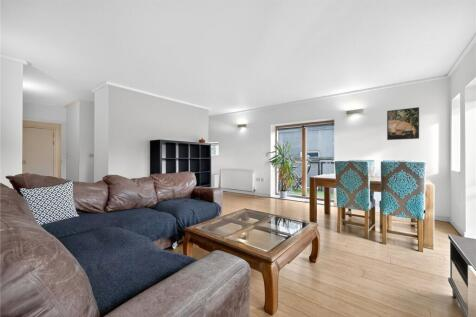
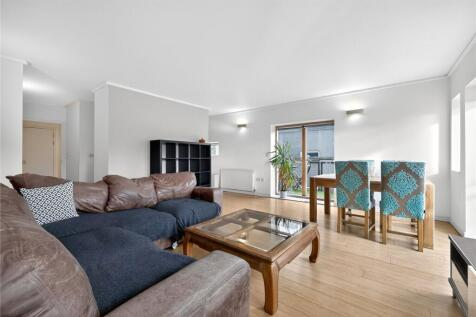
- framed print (402, 124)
